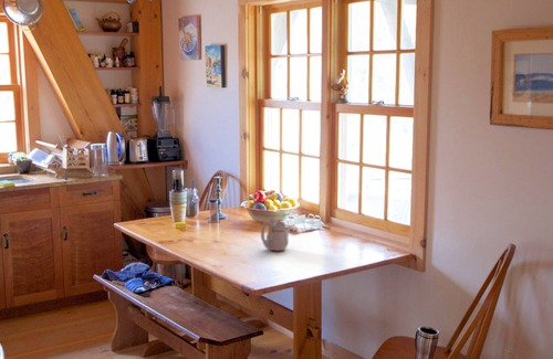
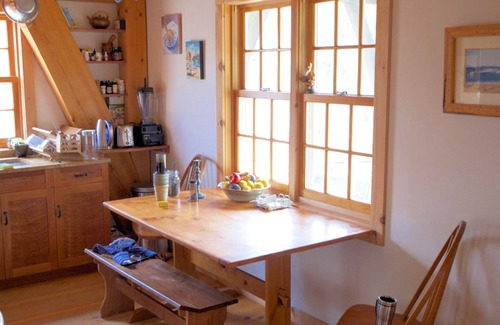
- teapot (275, 234)
